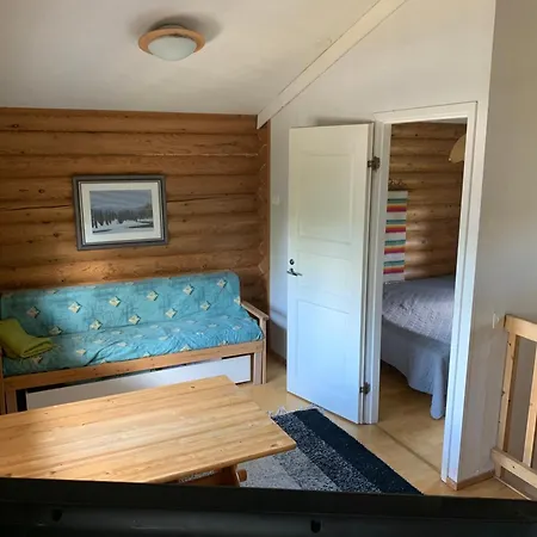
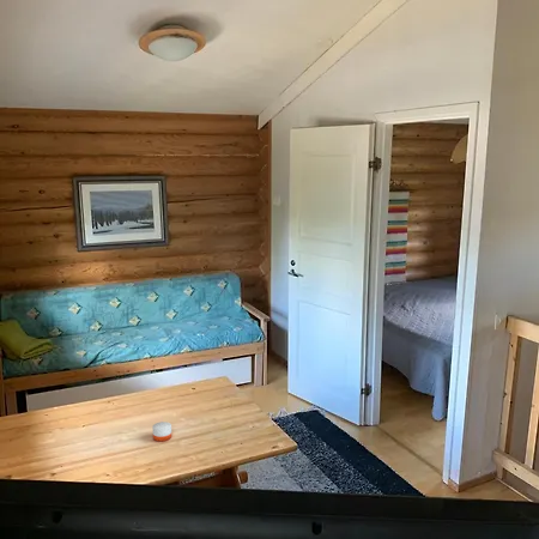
+ candle (162, 425)
